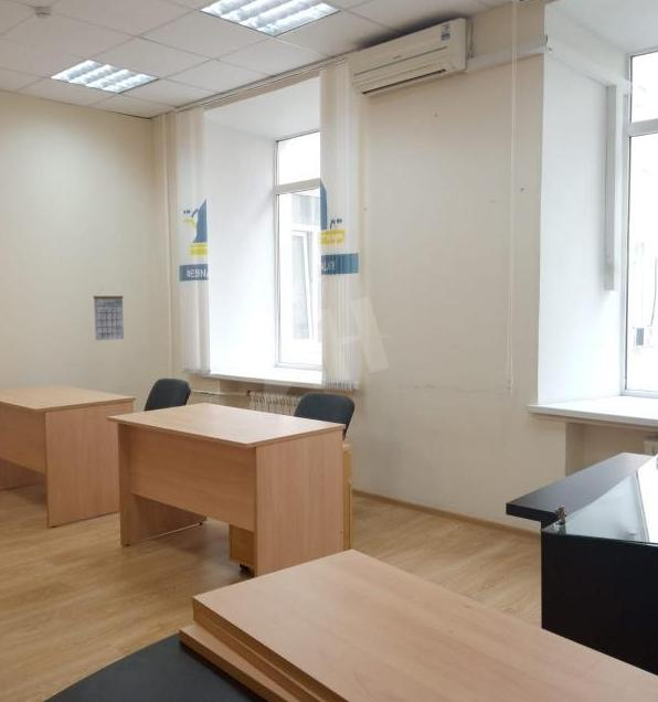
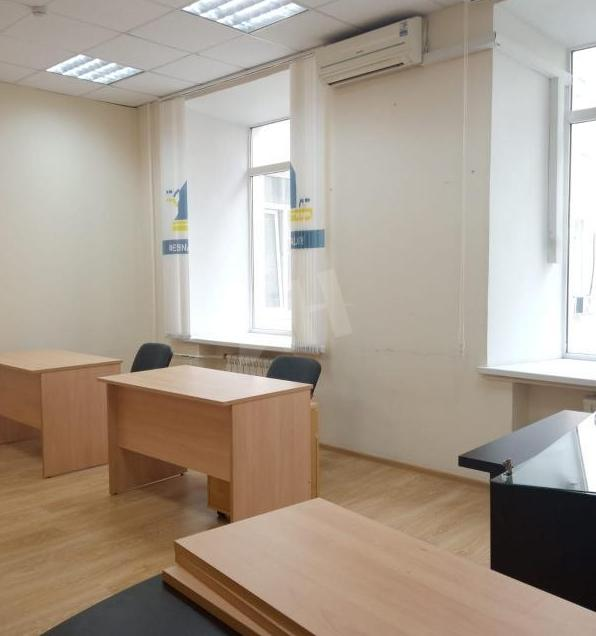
- calendar (108, 312)
